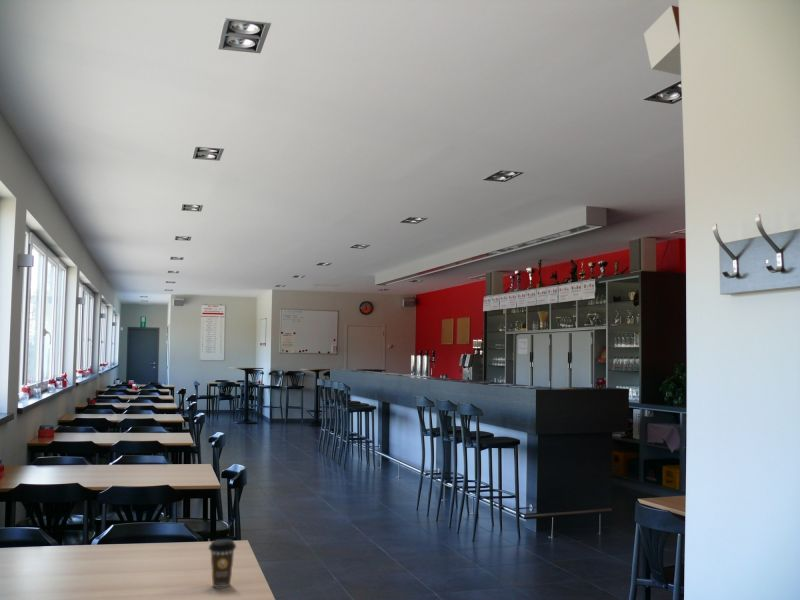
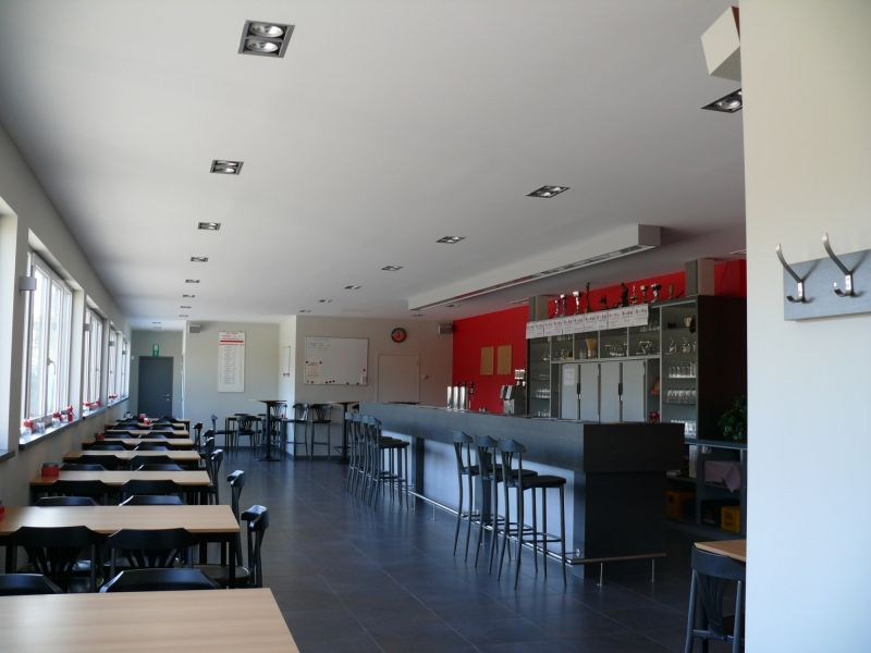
- coffee cup (222, 563)
